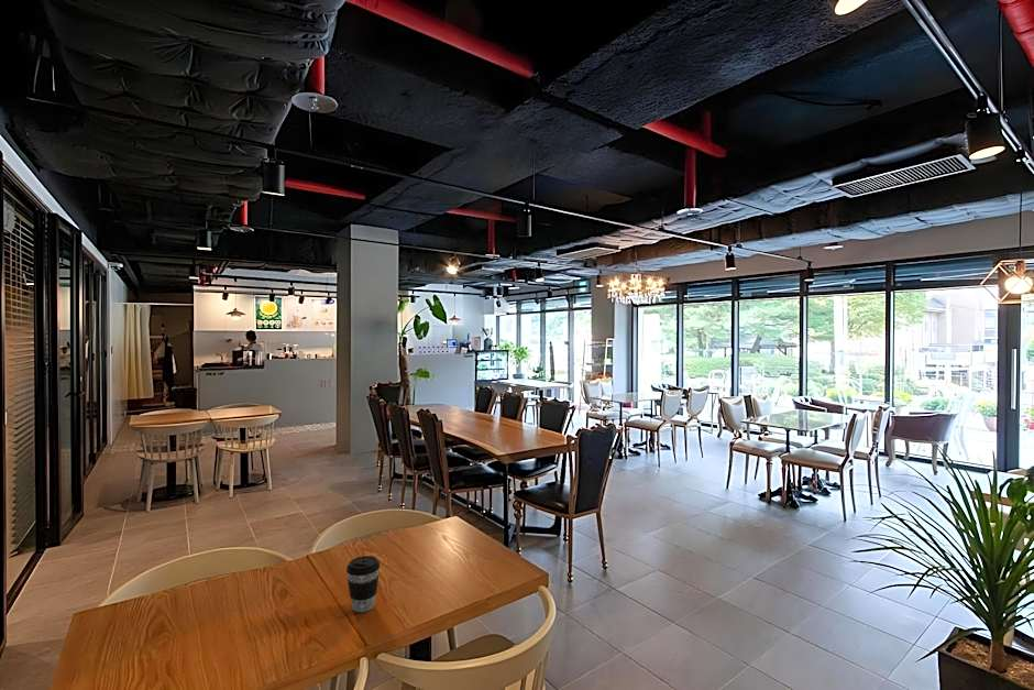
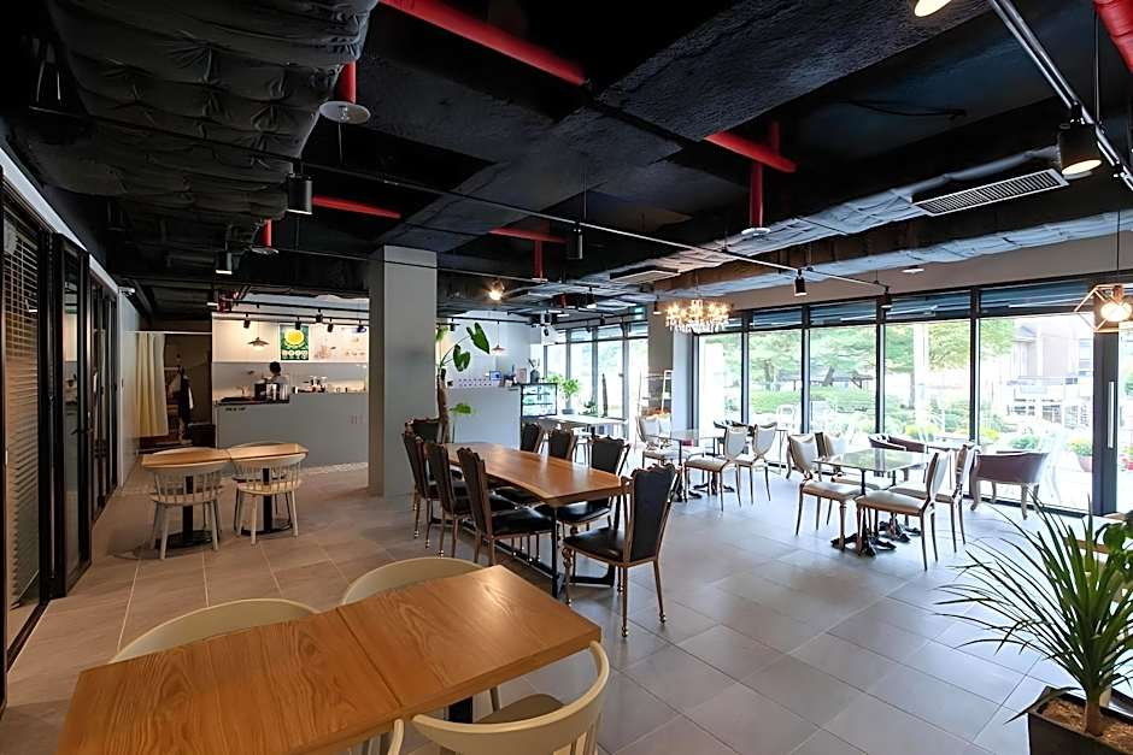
- coffee cup (363, 583)
